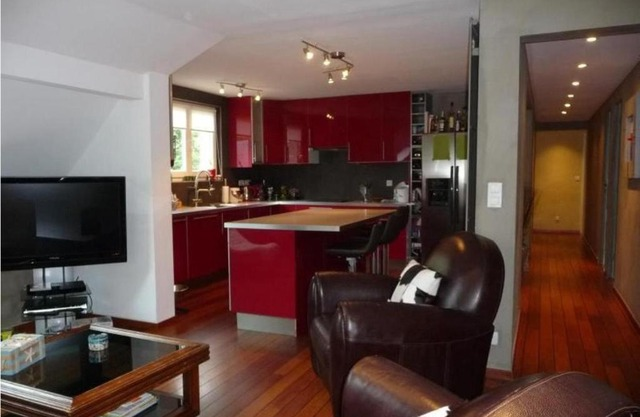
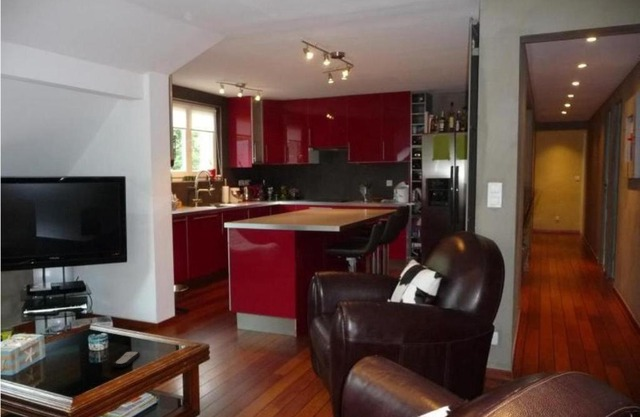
+ remote control (126, 359)
